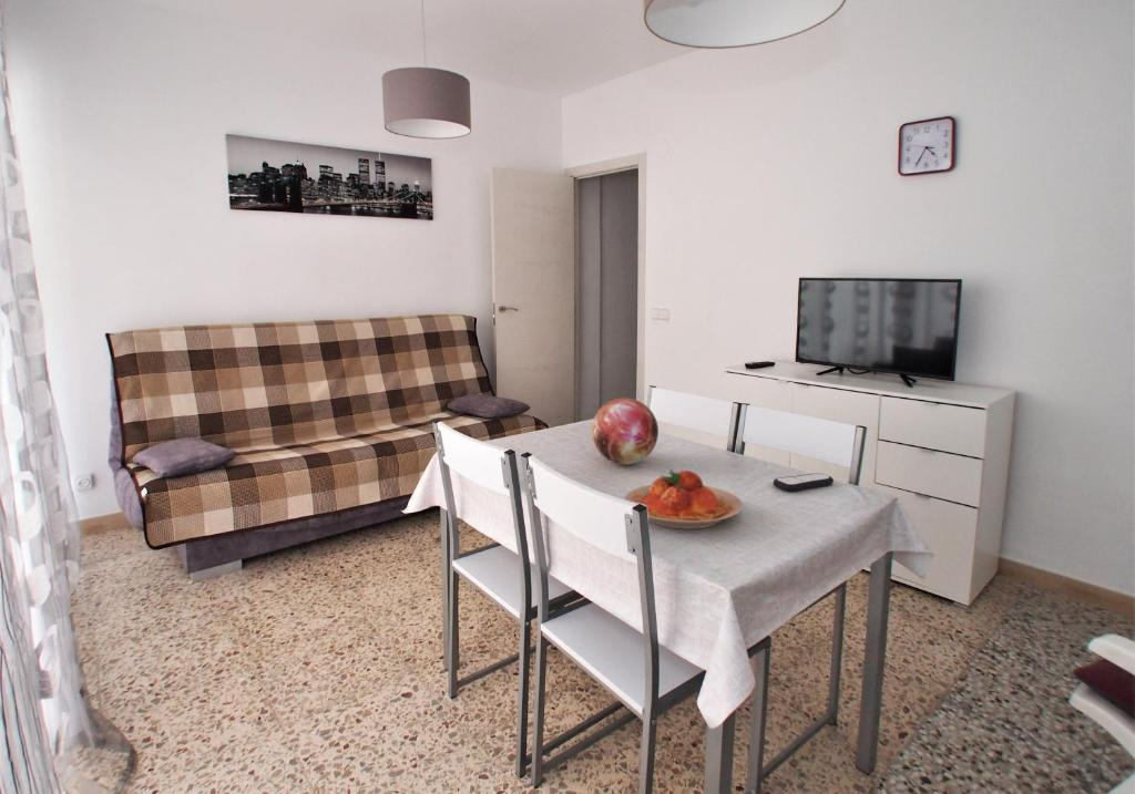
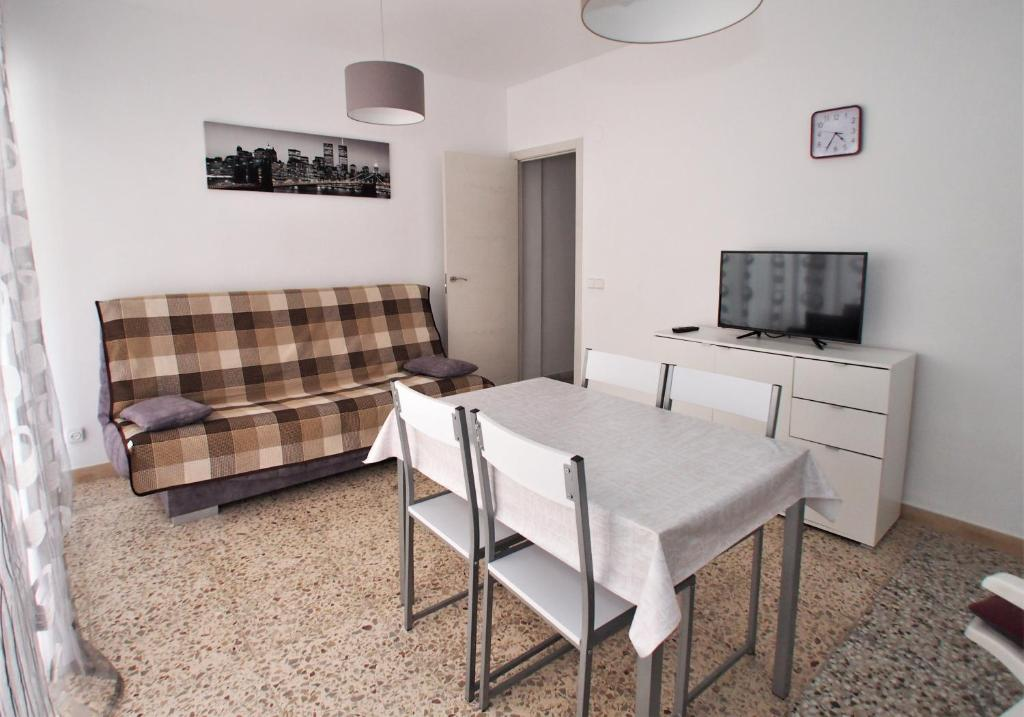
- decorative orb (624, 431)
- plate (682, 494)
- remote control (804, 481)
